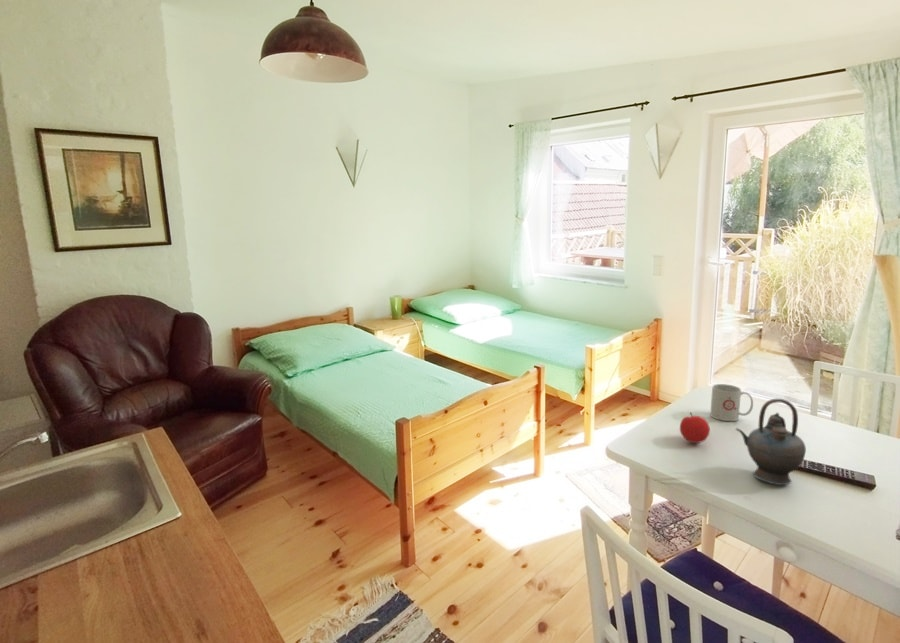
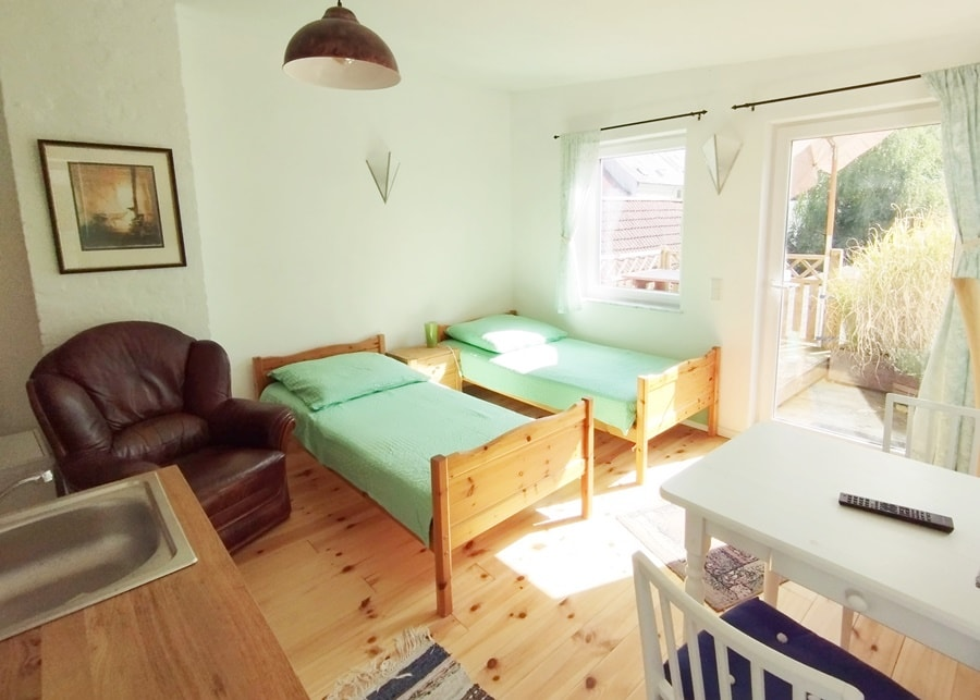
- fruit (694, 429)
- mug (731, 402)
- teapot (769, 438)
